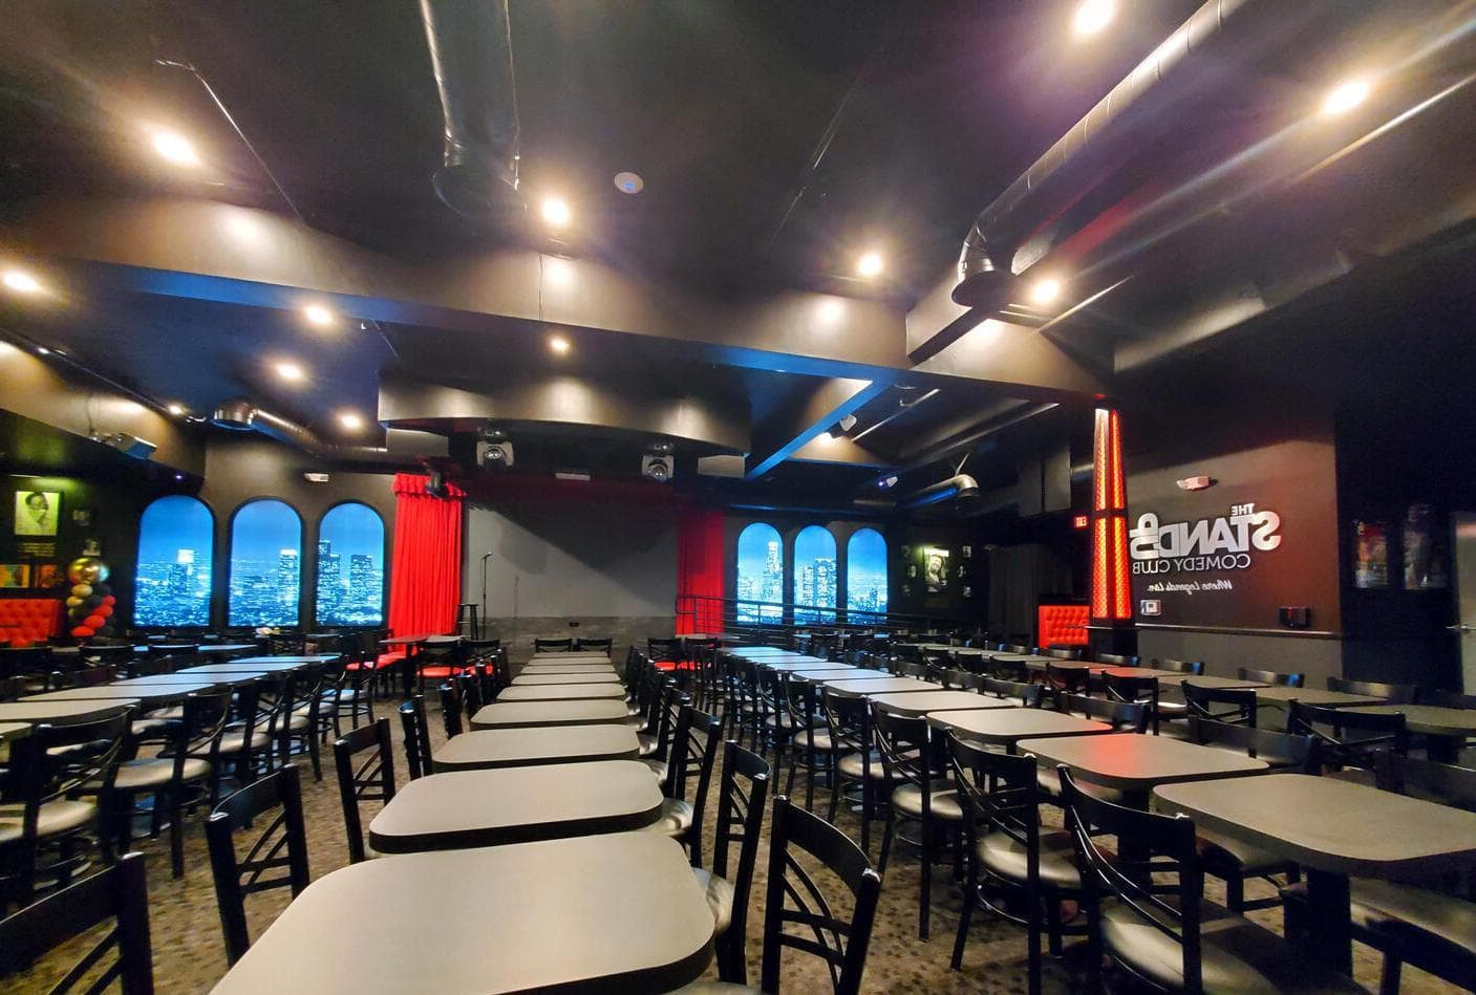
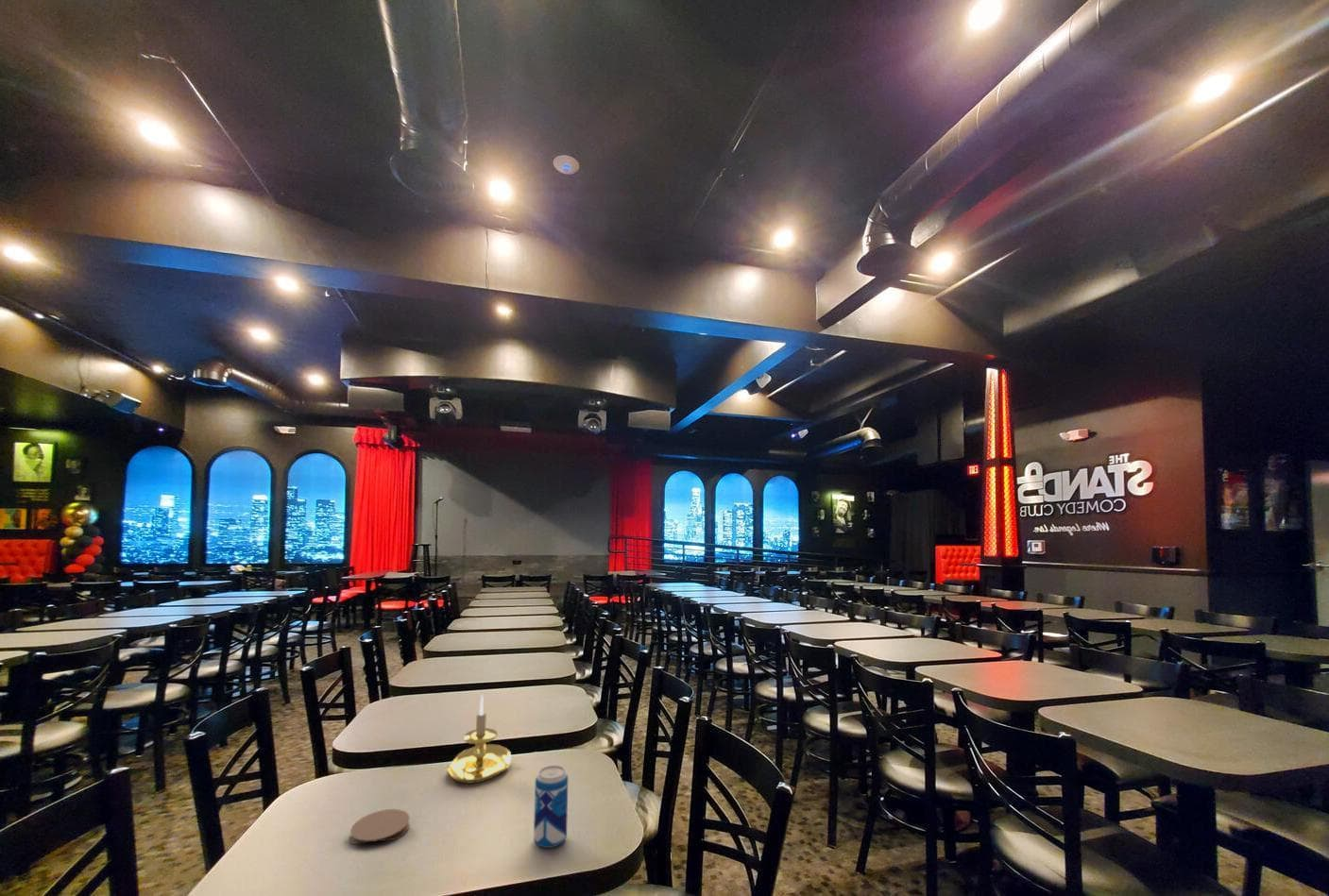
+ coaster (380, 827)
+ candle holder (478, 734)
+ beverage can (551, 805)
